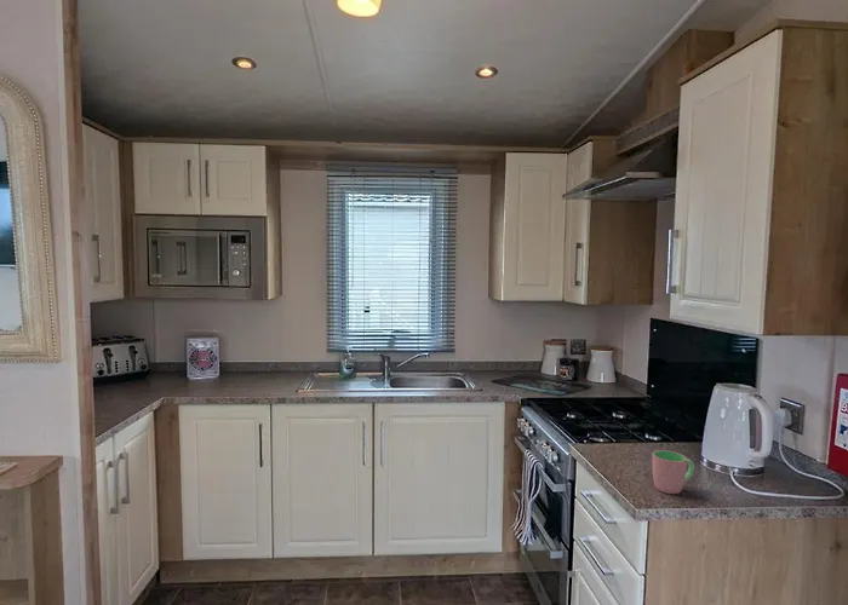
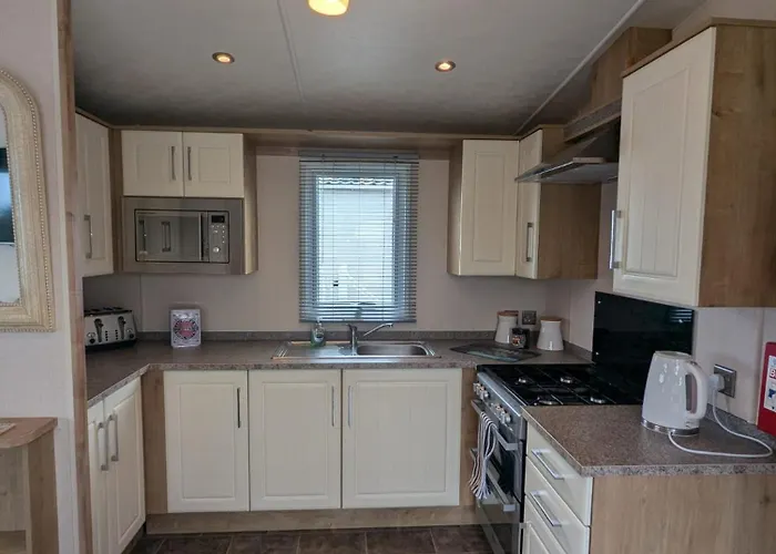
- cup (674, 472)
